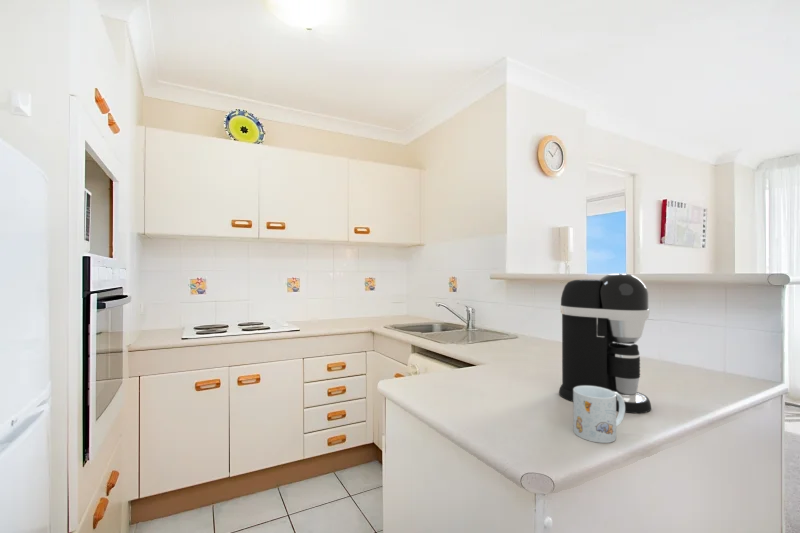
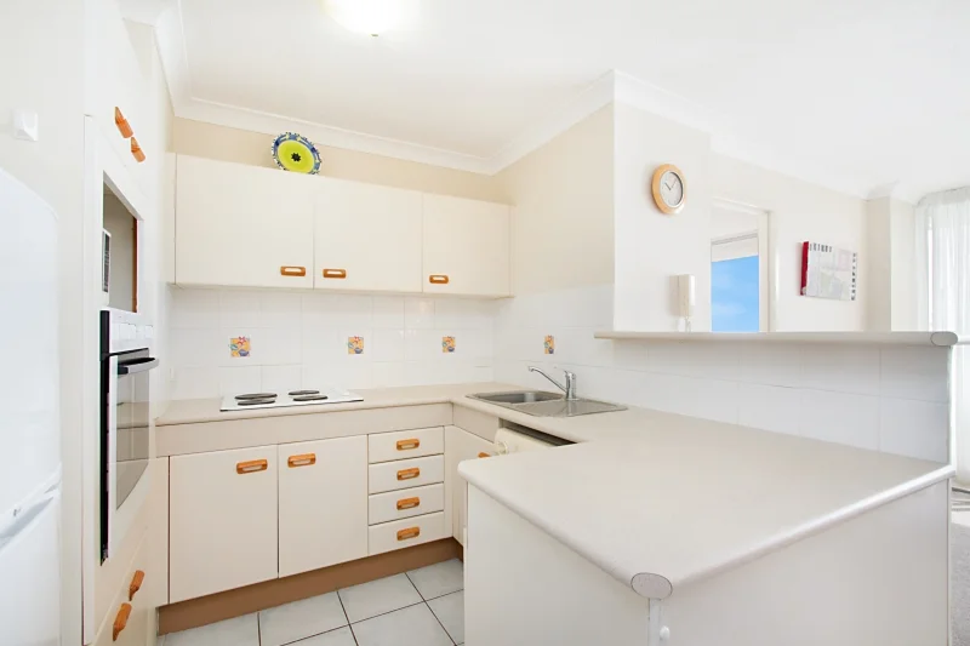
- mug (601, 411)
- coffee maker (602, 336)
